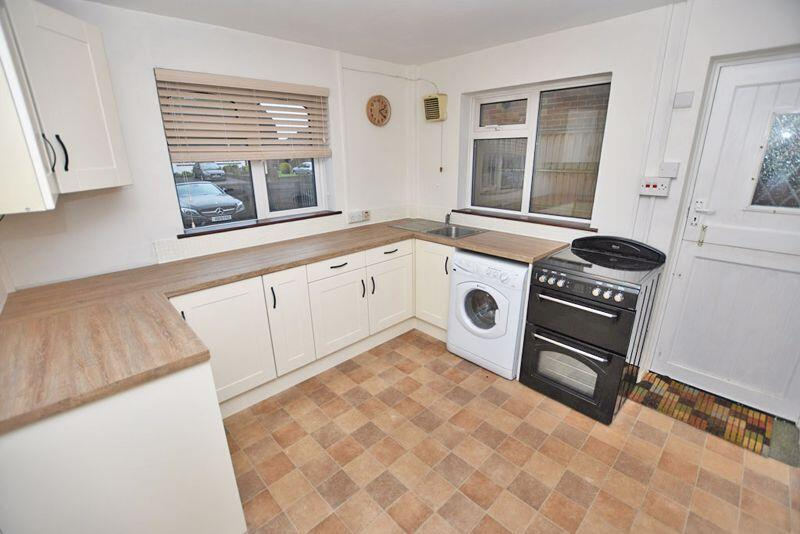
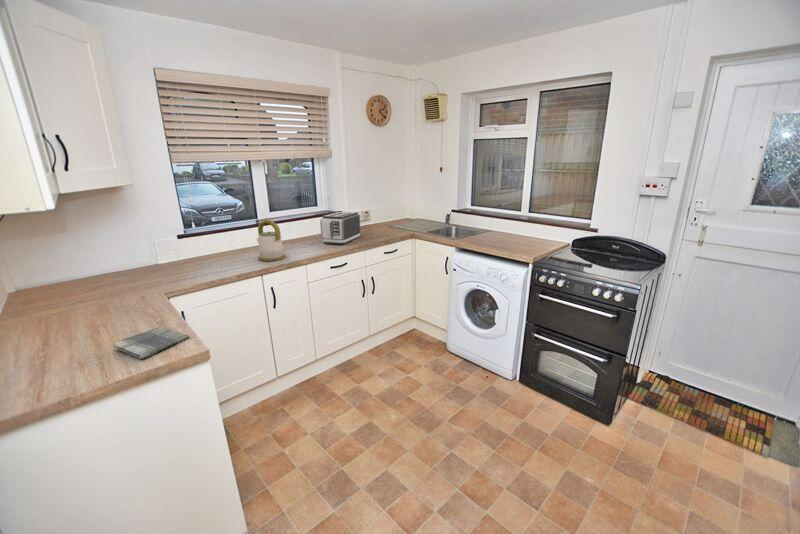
+ kettle (268, 238)
+ dish towel (151, 340)
+ toaster (340, 227)
